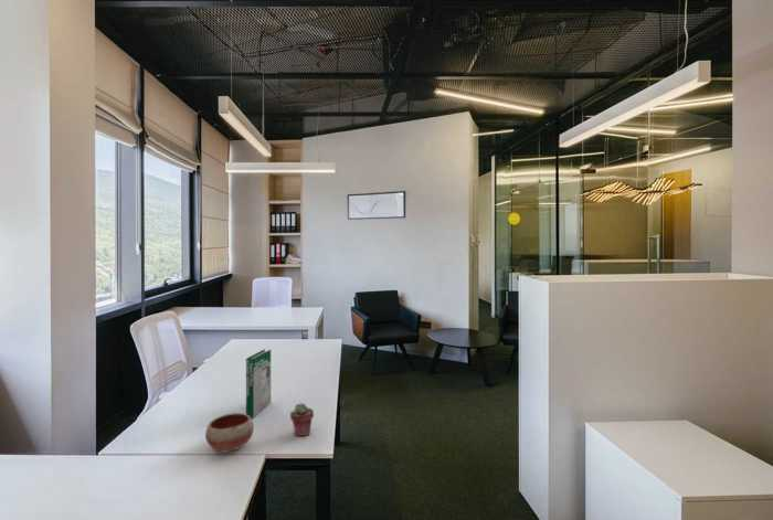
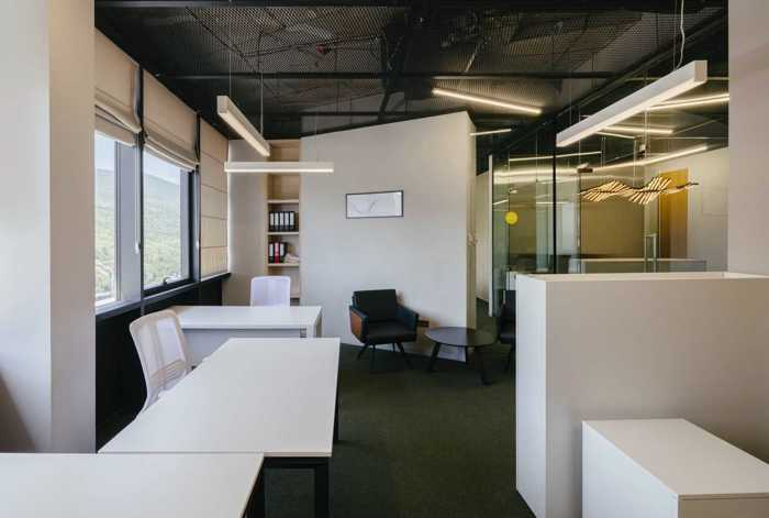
- book (258, 381)
- potted succulent (301, 417)
- bowl (230, 433)
